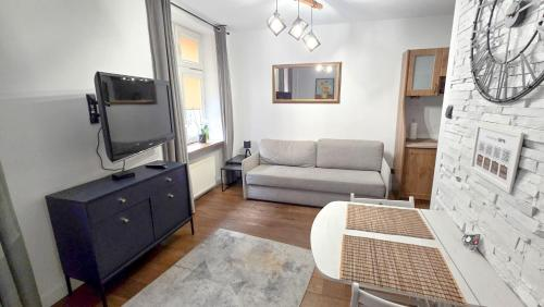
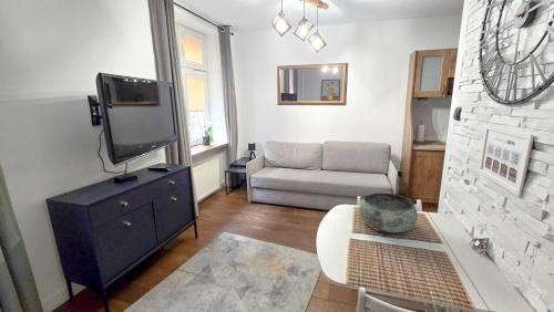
+ bowl (387, 212)
